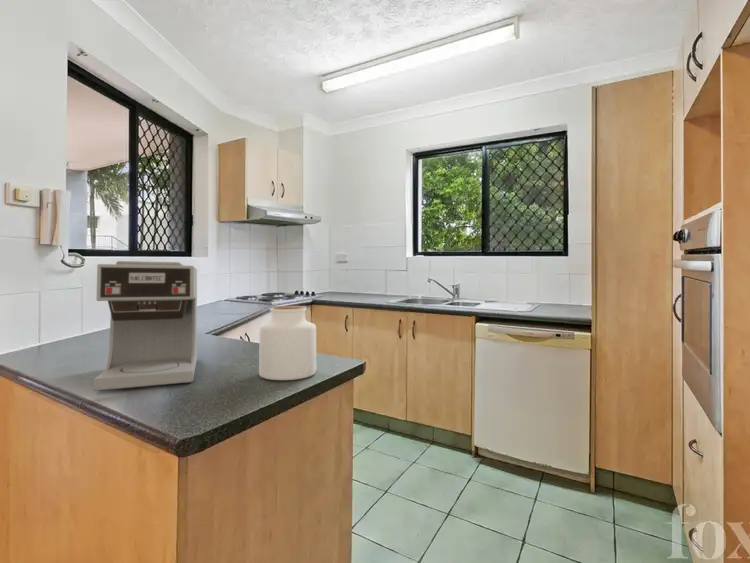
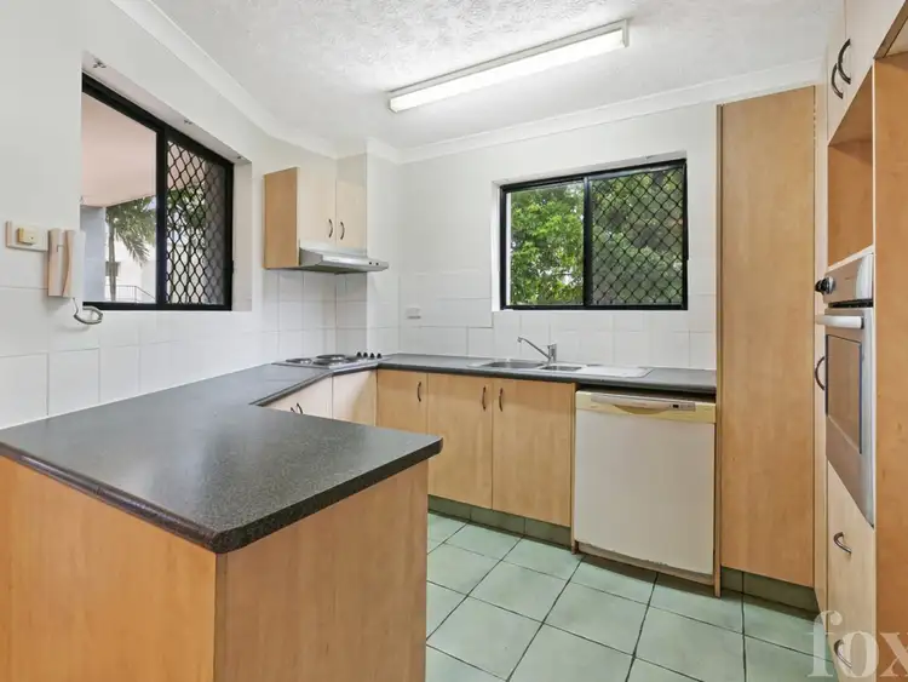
- jar (290, 340)
- coffee maker (153, 318)
